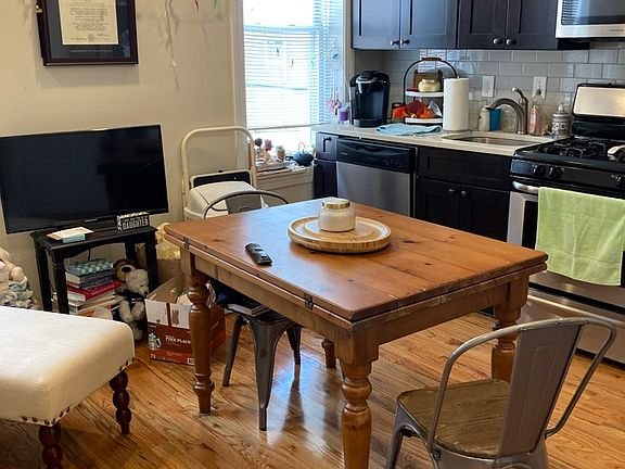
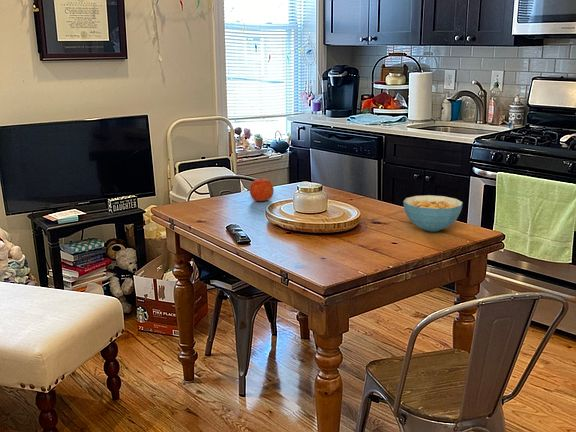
+ apple (261, 188)
+ cereal bowl (432, 215)
